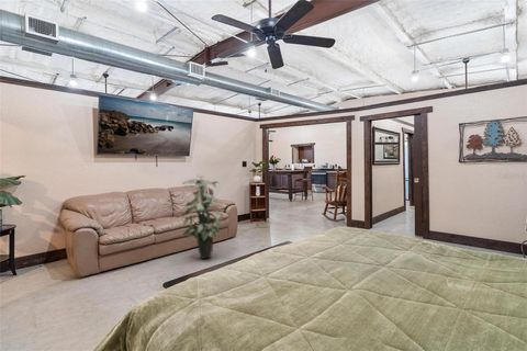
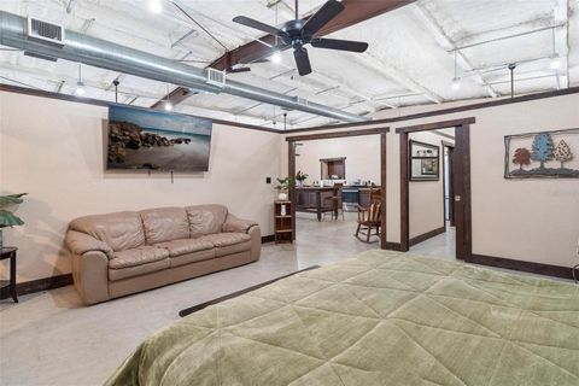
- indoor plant (201, 215)
